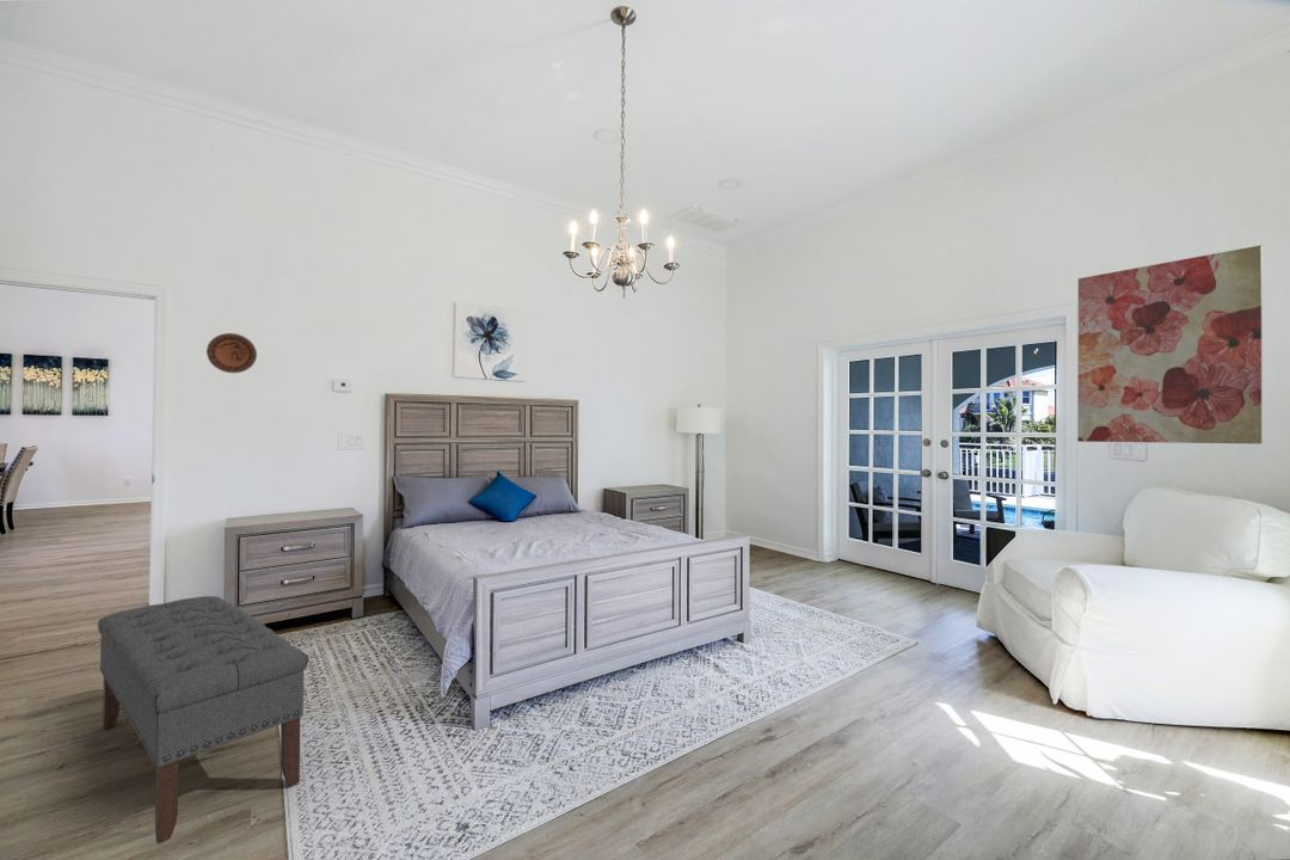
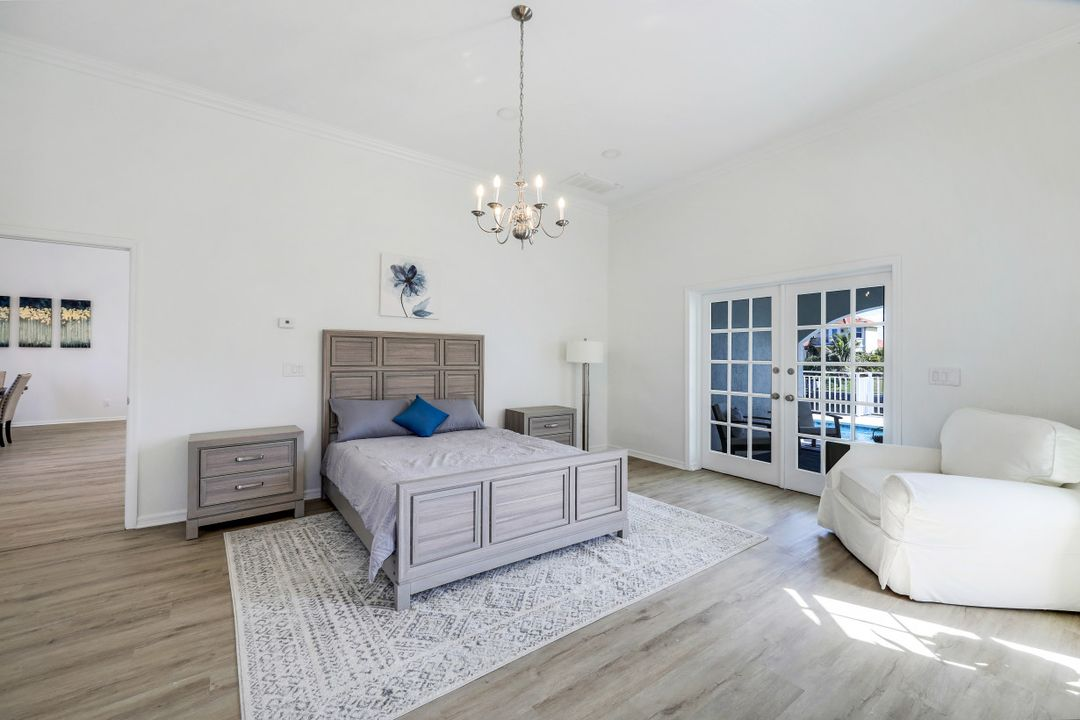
- bench (194, 689)
- decorative plate (232, 352)
- wall art (1161, 352)
